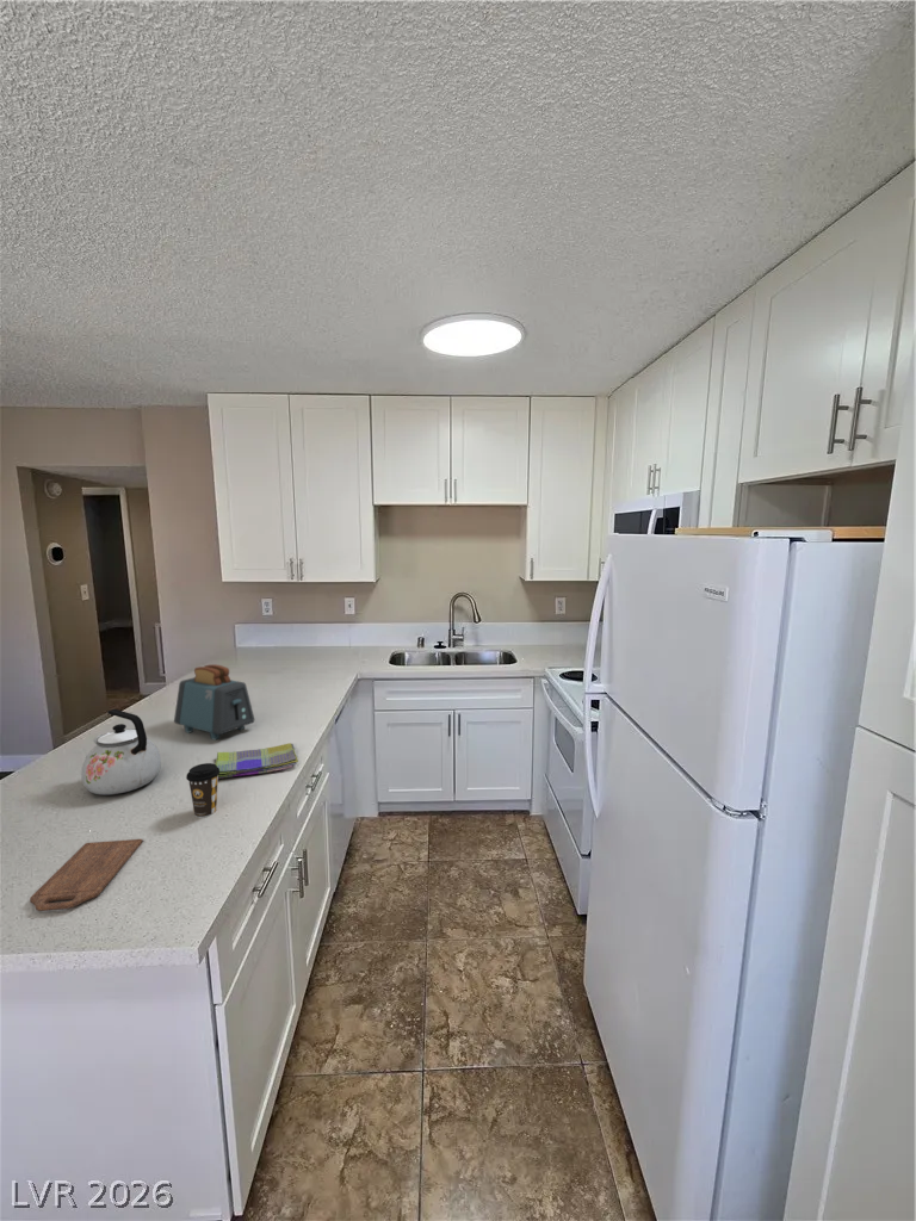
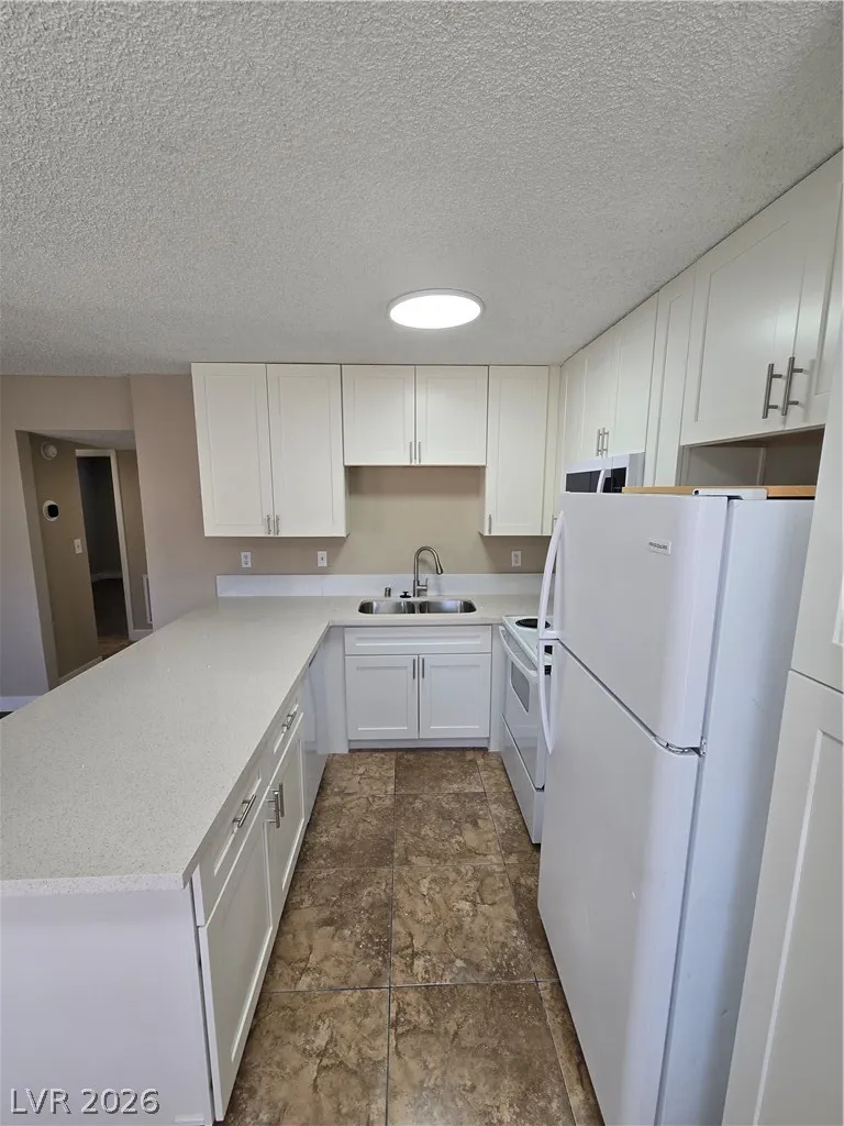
- toaster (212, 699)
- dish towel (256, 758)
- cutting board (87, 872)
- coffee cup (204, 789)
- kettle (119, 748)
